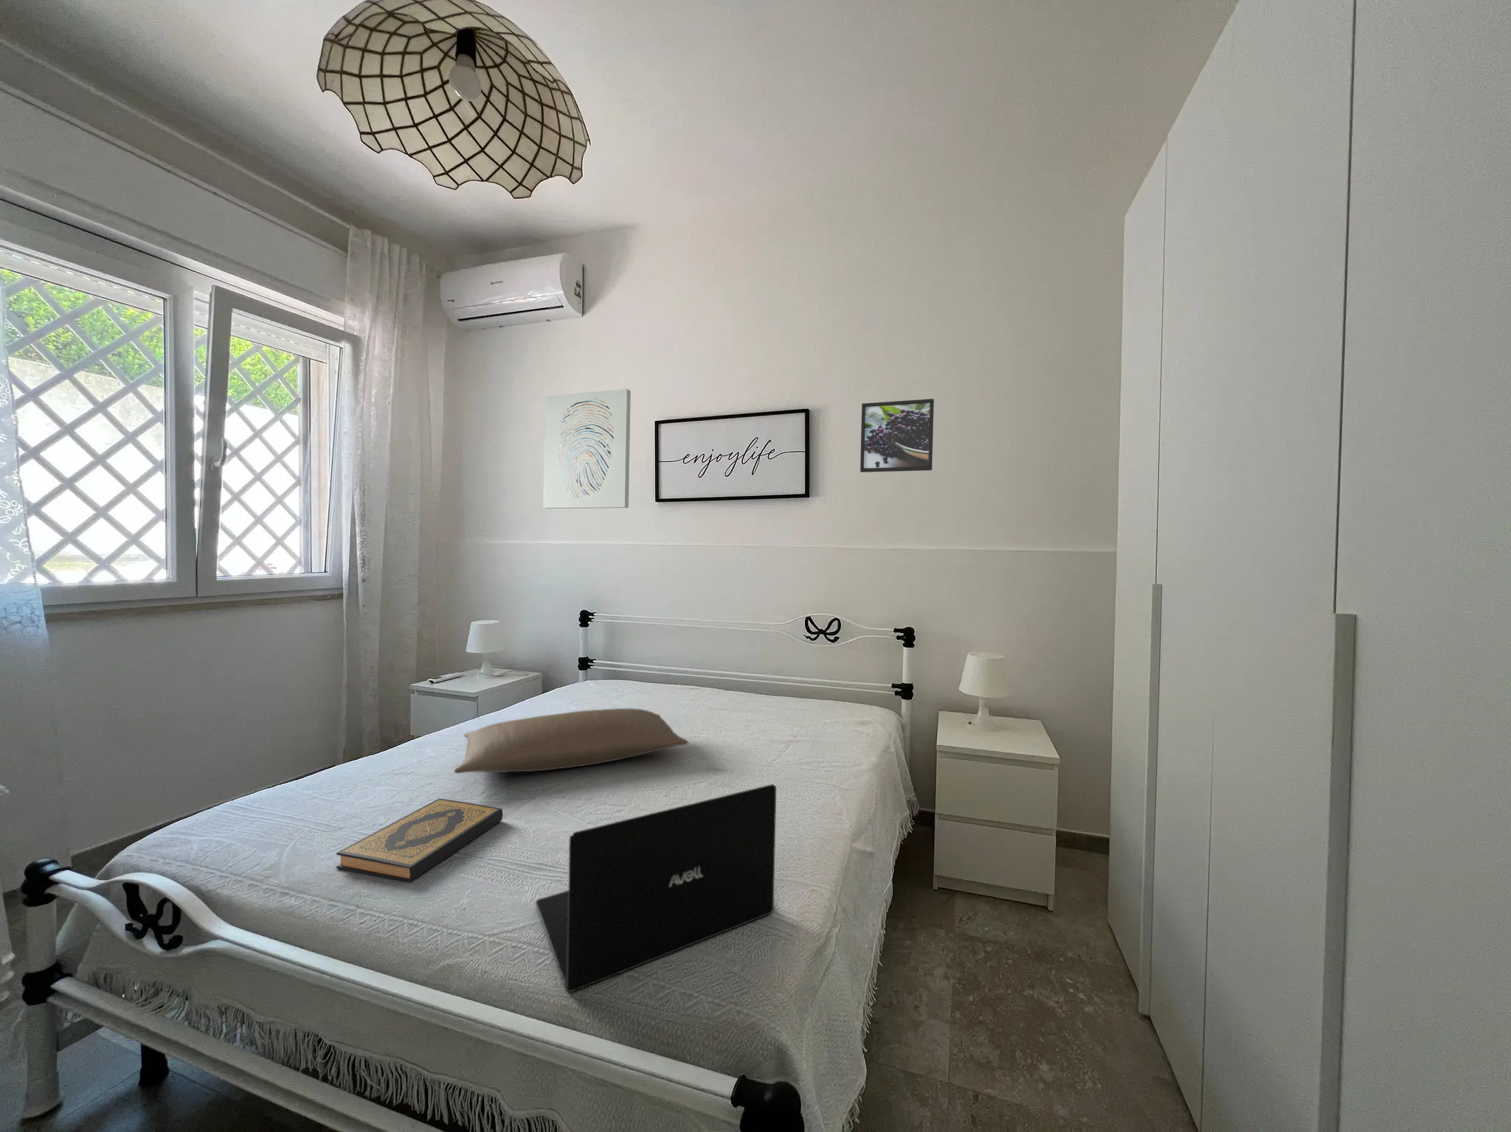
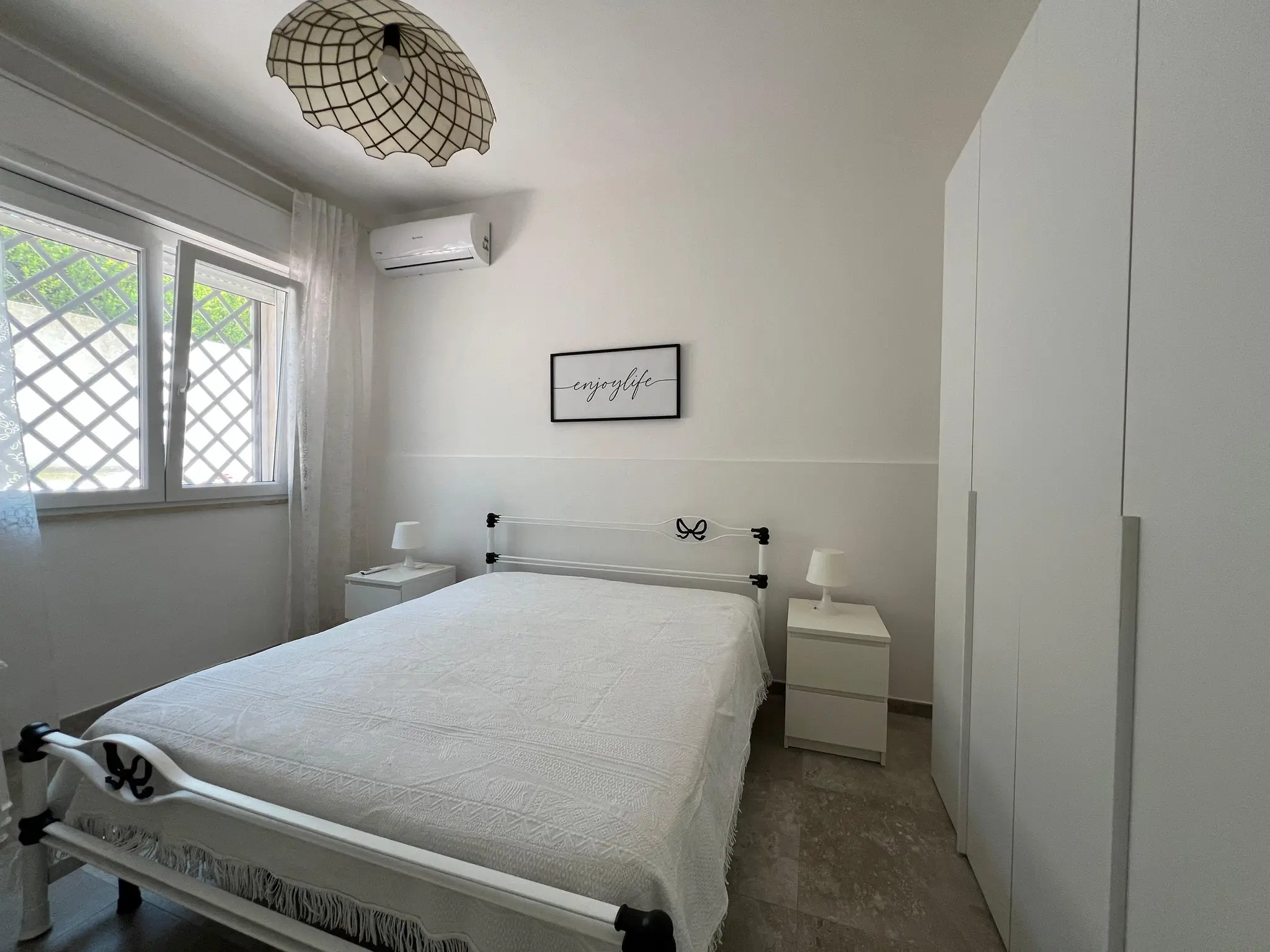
- hardback book (426, 835)
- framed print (896, 436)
- wall art (585, 451)
- laptop (656, 845)
- pillow (575, 738)
